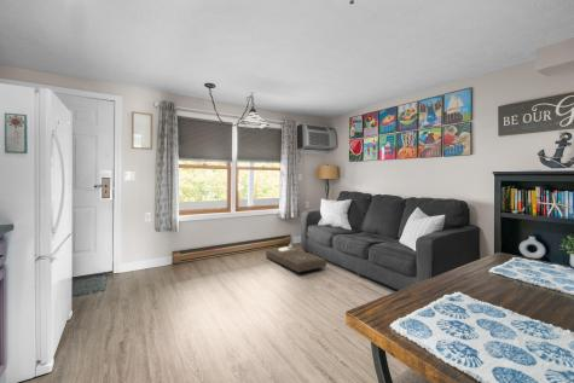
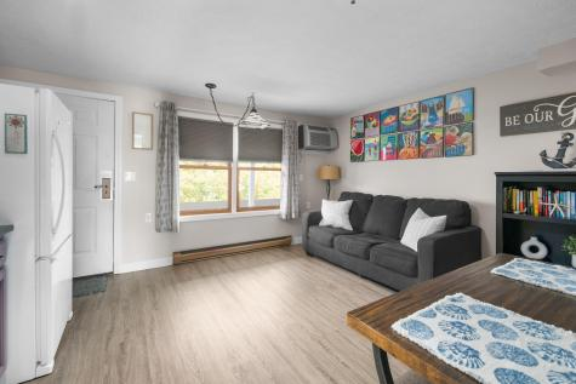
- ottoman (294, 254)
